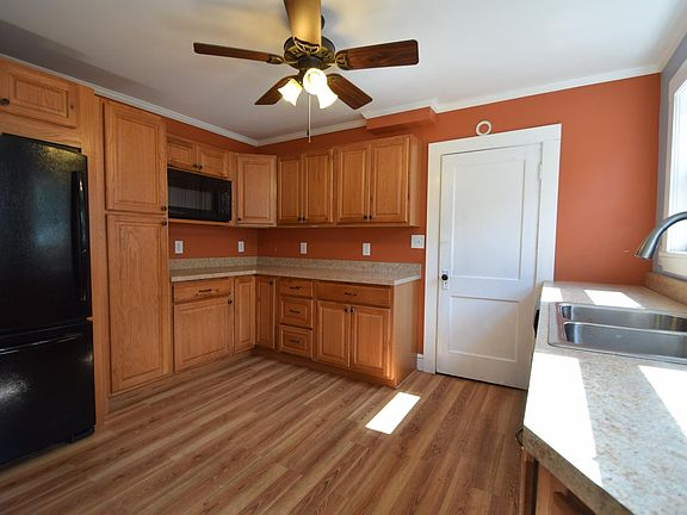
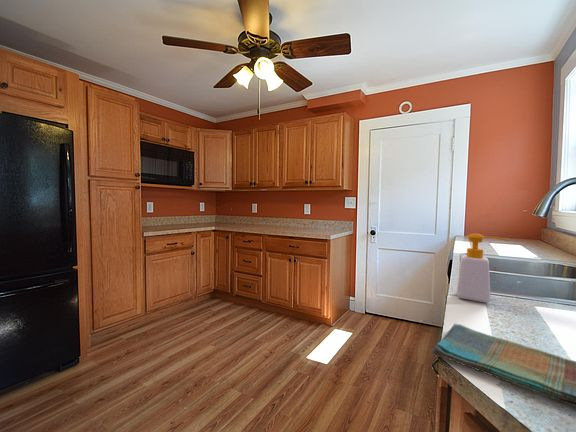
+ soap bottle (482, 266)
+ dish towel (506, 357)
